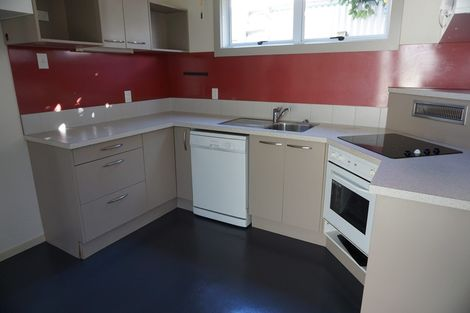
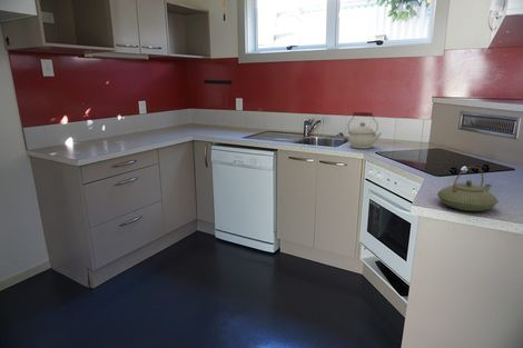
+ kettle (364, 129)
+ teapot (471, 186)
